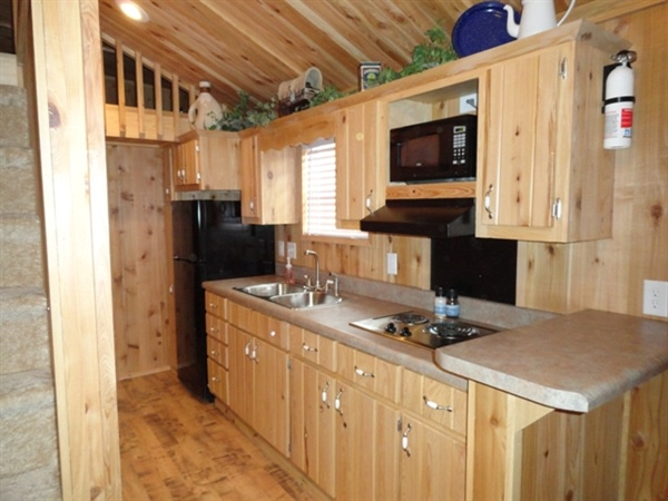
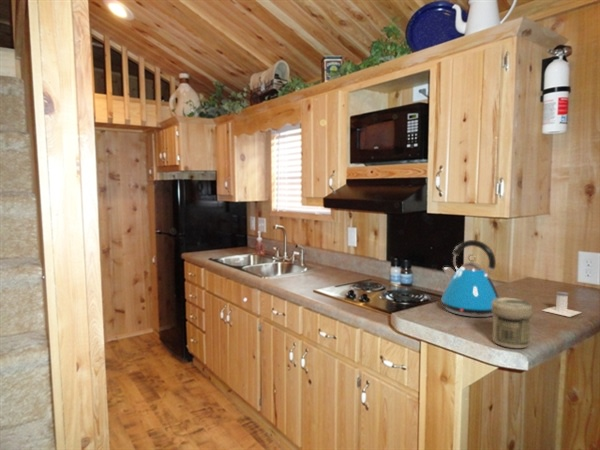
+ salt shaker (561, 302)
+ kettle (473, 275)
+ jar (511, 322)
